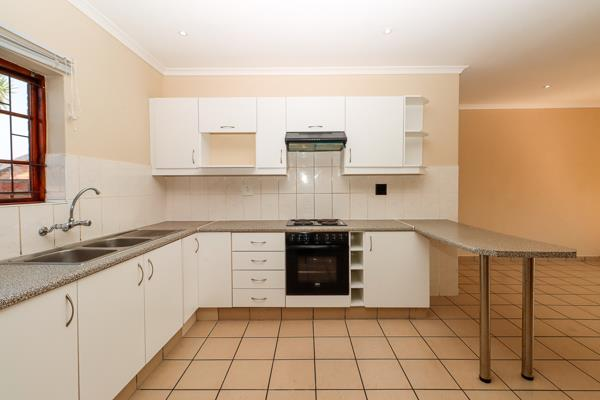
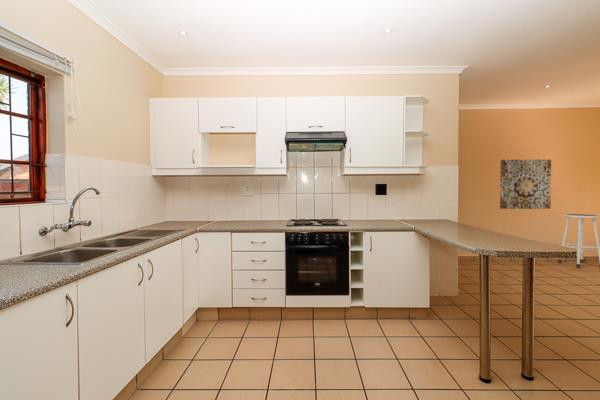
+ wall art (525, 184)
+ stool (580, 240)
